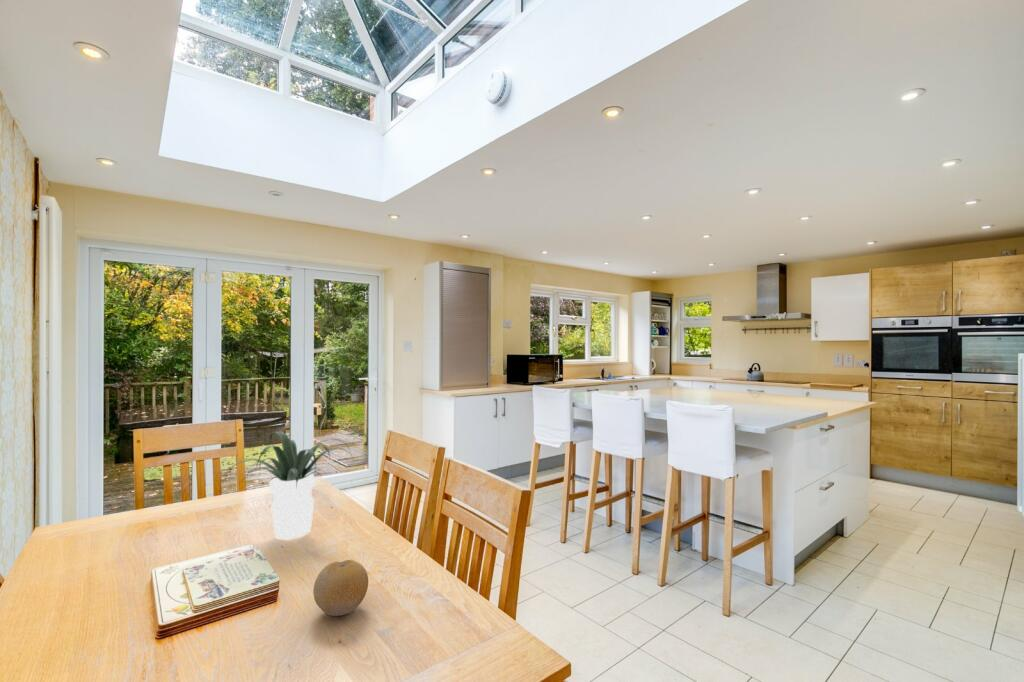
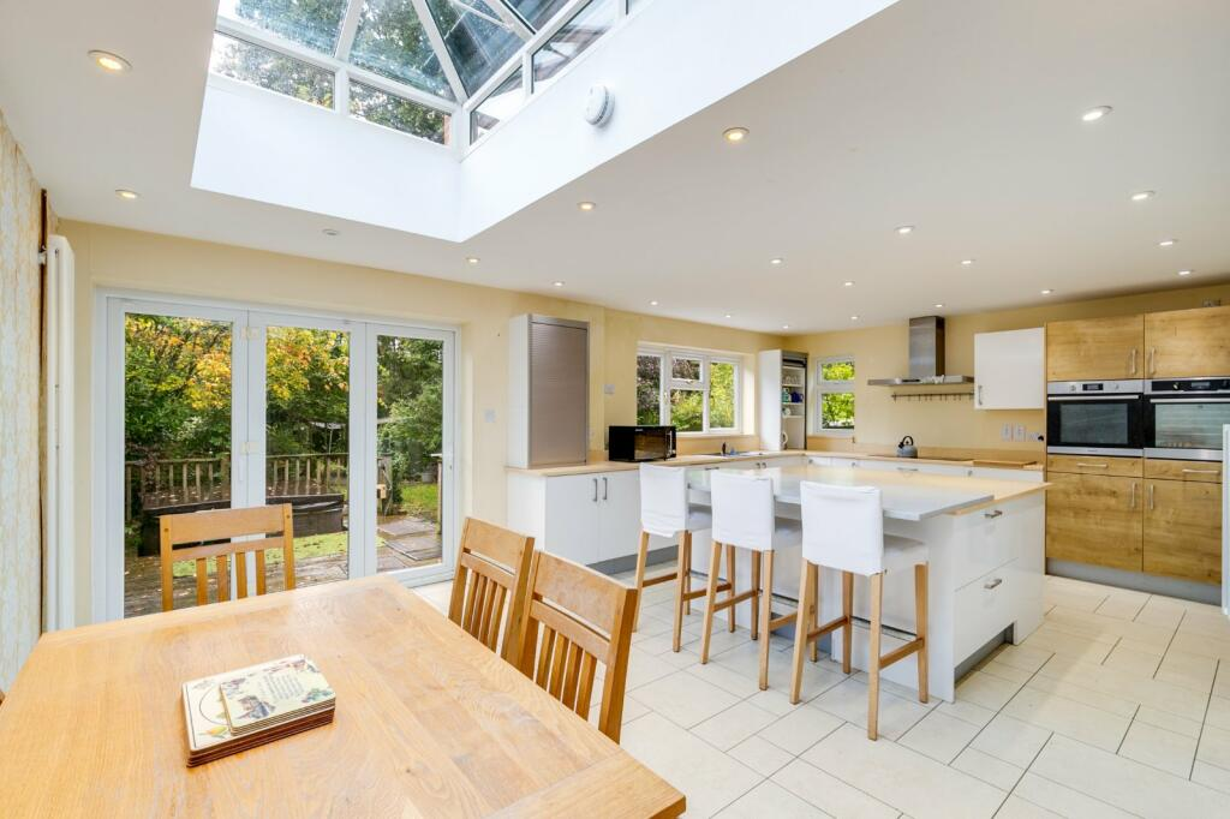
- fruit (341, 587)
- potted plant (291, 483)
